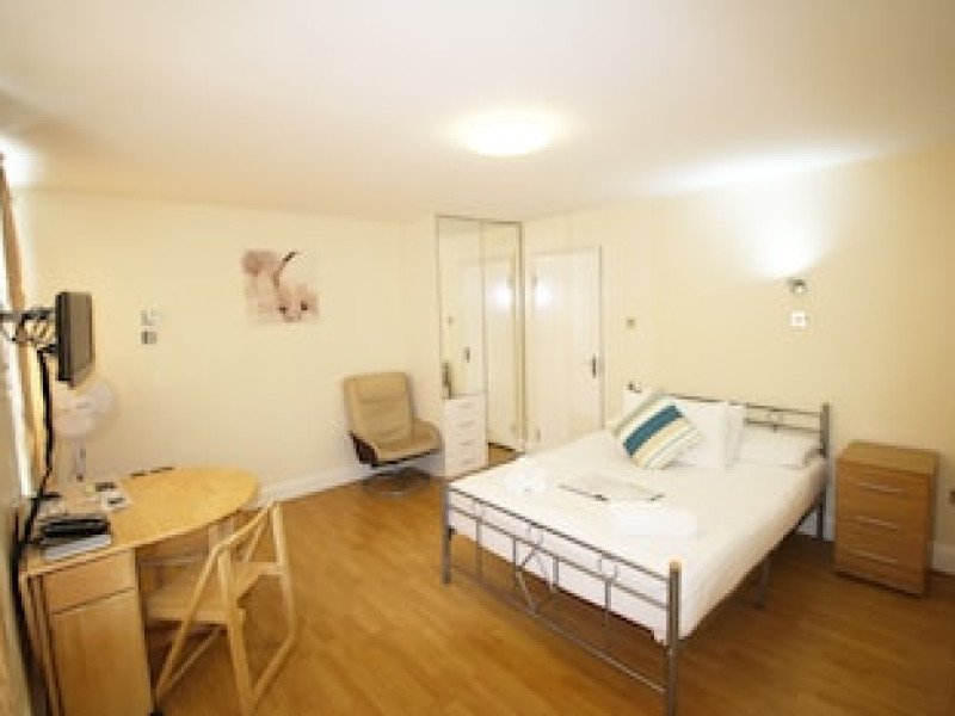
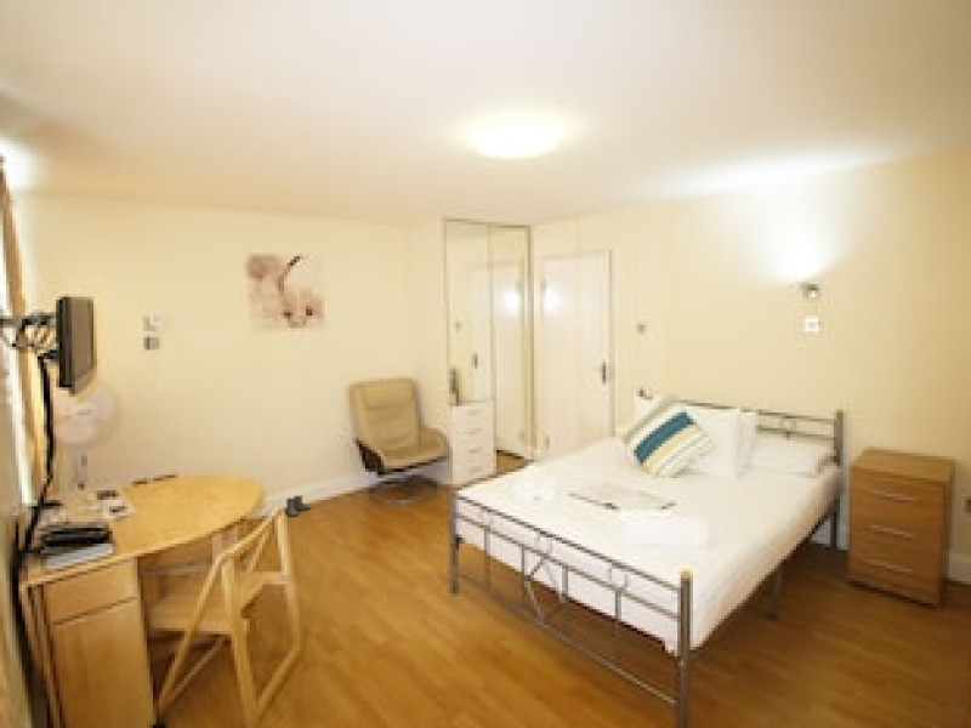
+ boots (296, 505)
